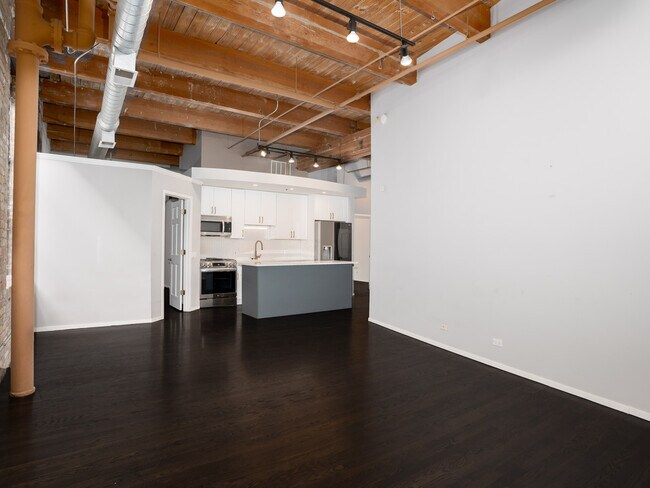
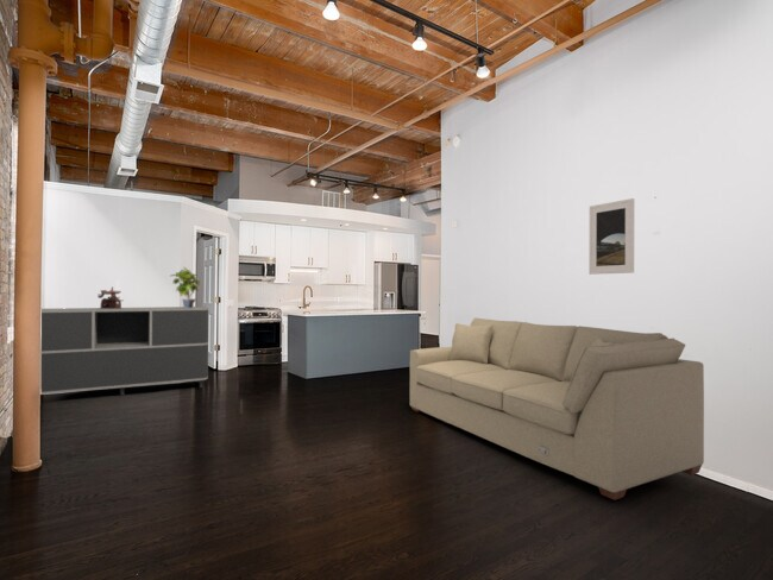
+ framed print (610, 238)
+ potted plant (187, 286)
+ decorative sculpture (111, 297)
+ sofa (524, 380)
+ sideboard (122, 349)
